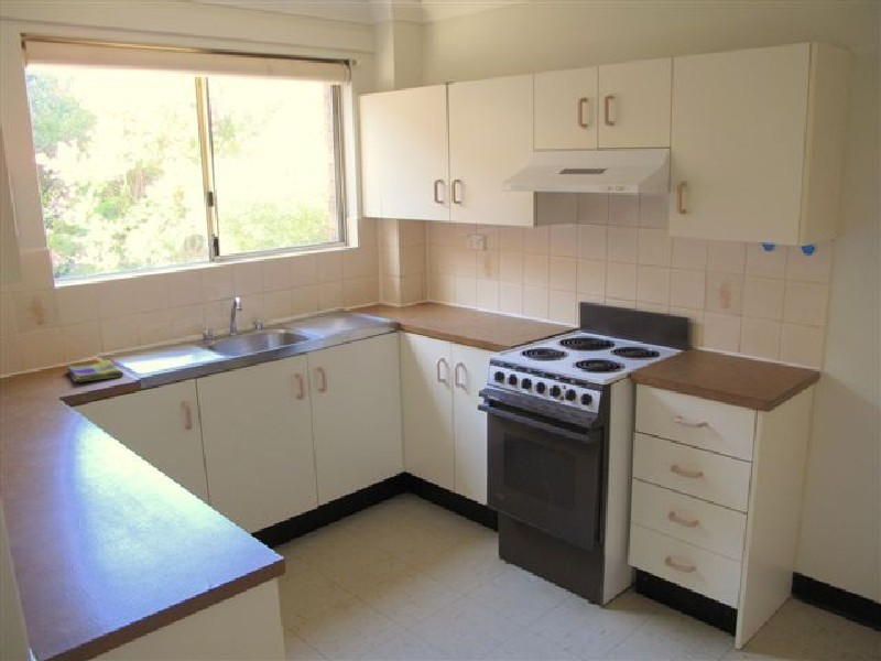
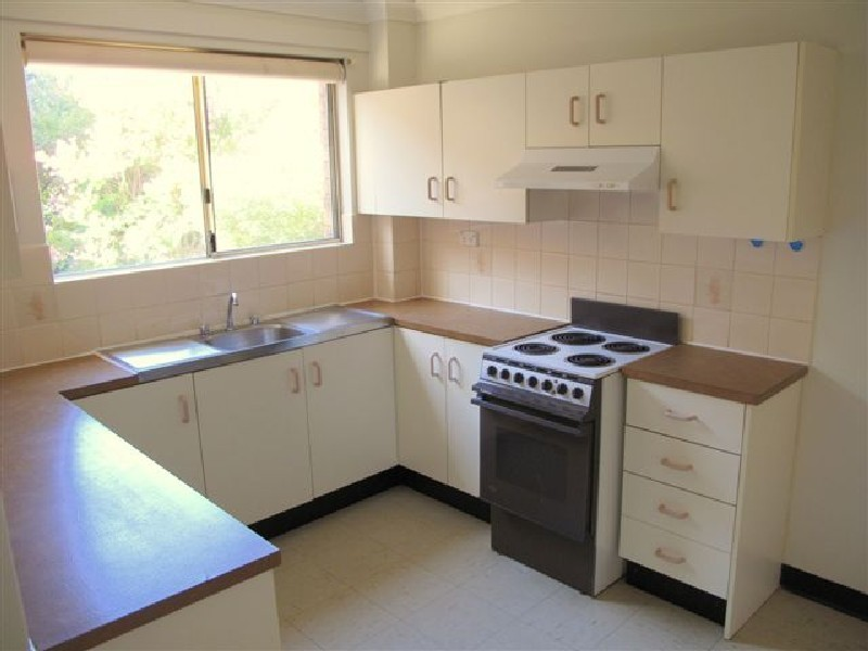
- dish towel (95, 370)
